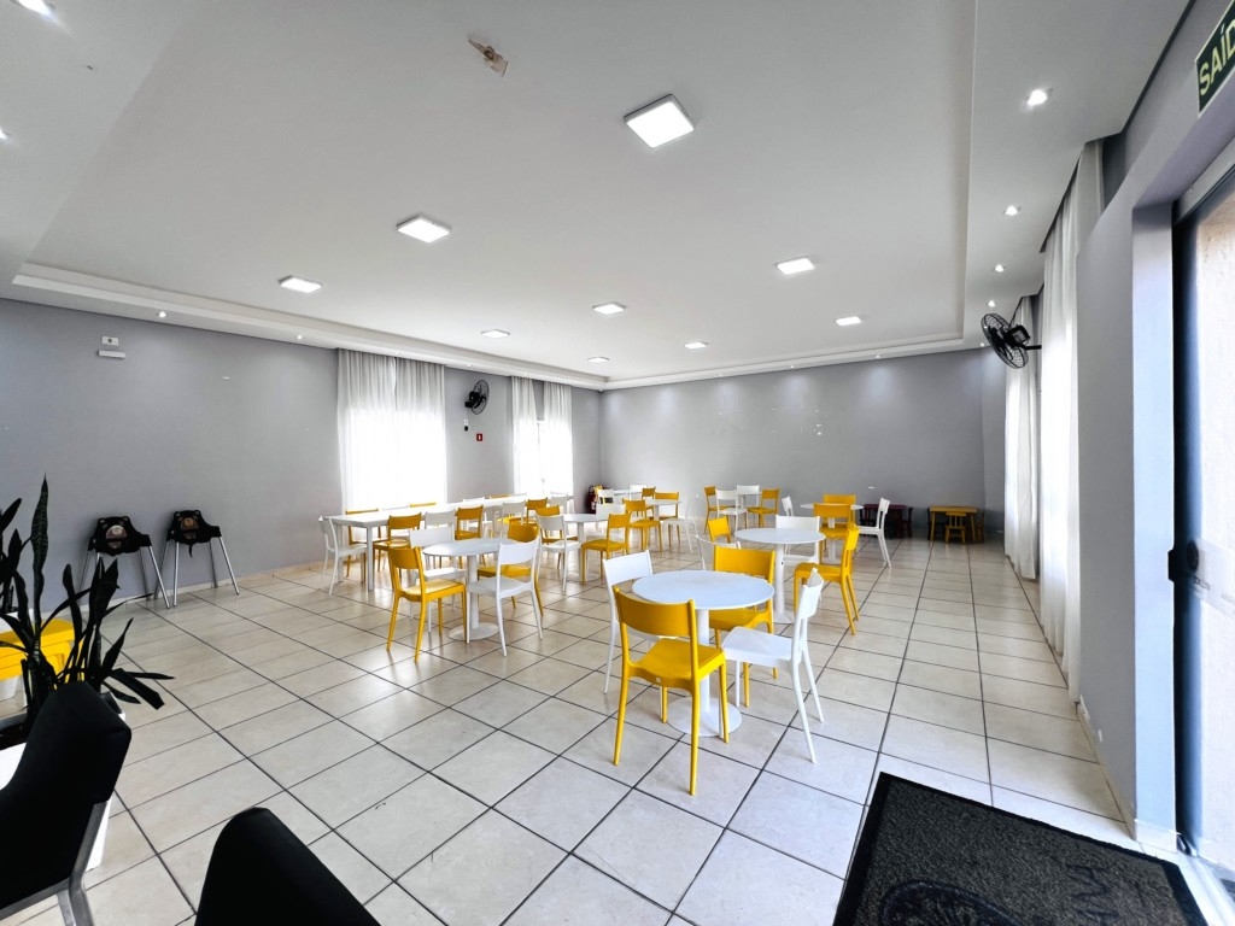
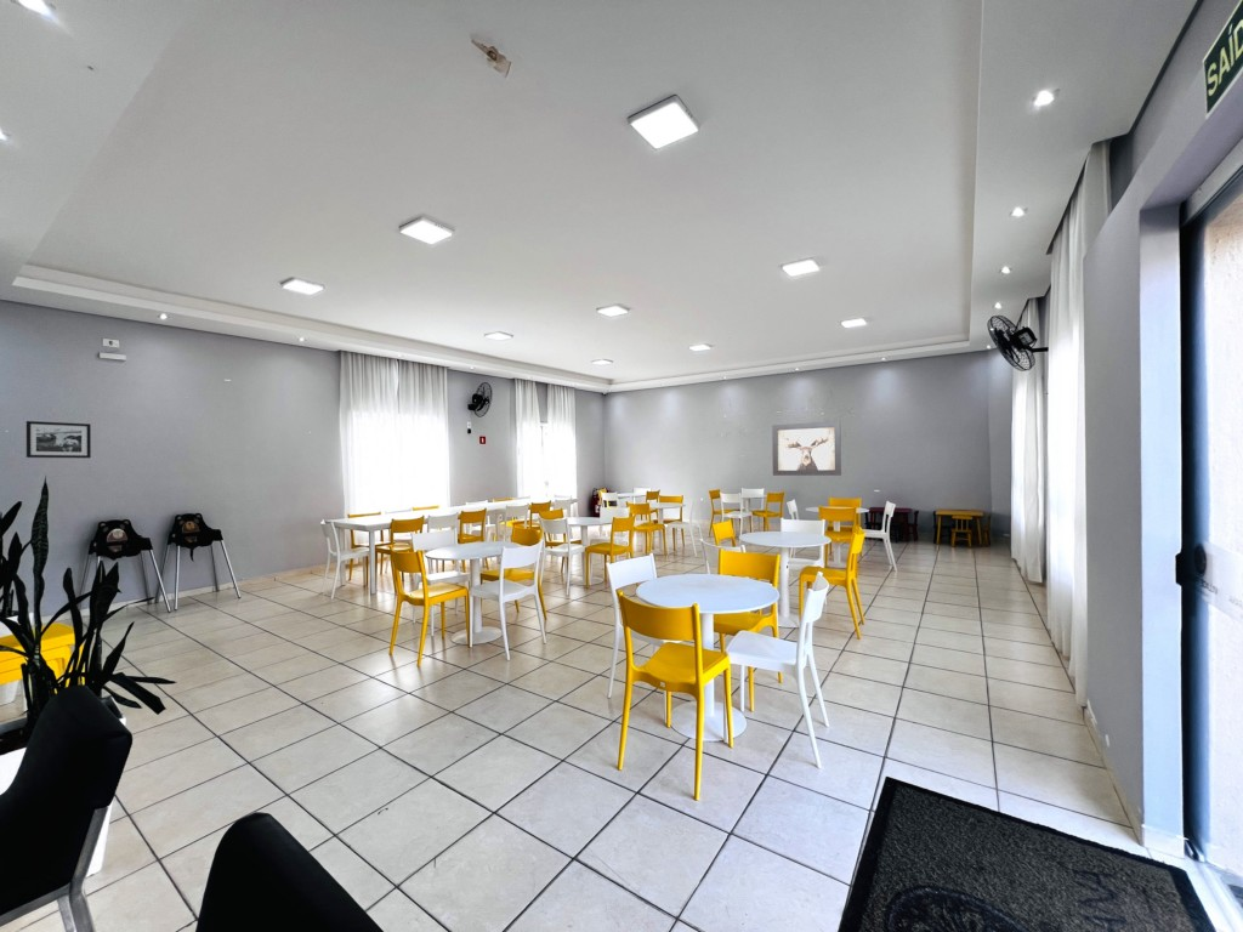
+ picture frame (59, 439)
+ wall art (805, 449)
